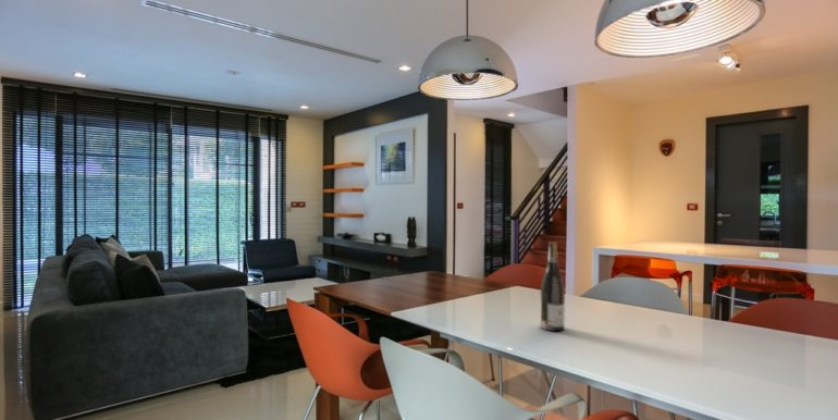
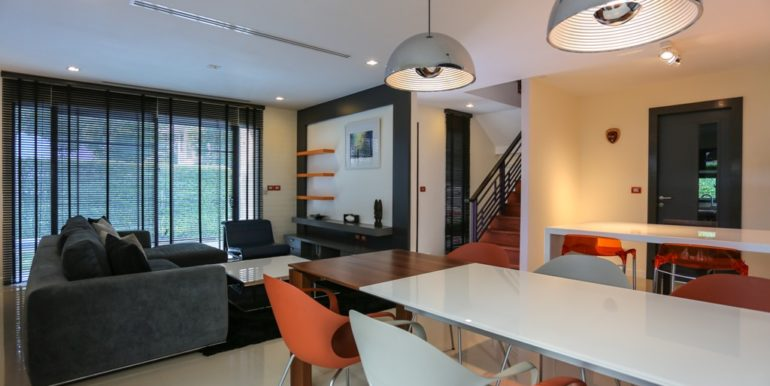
- wine bottle (552, 285)
